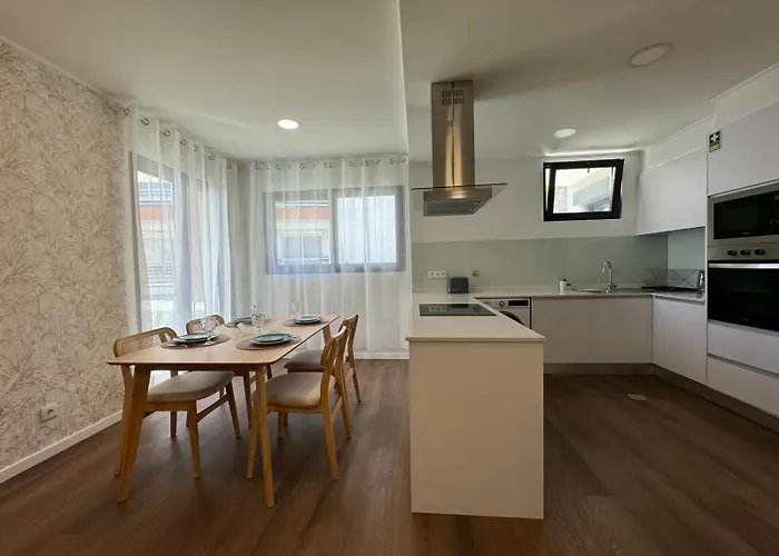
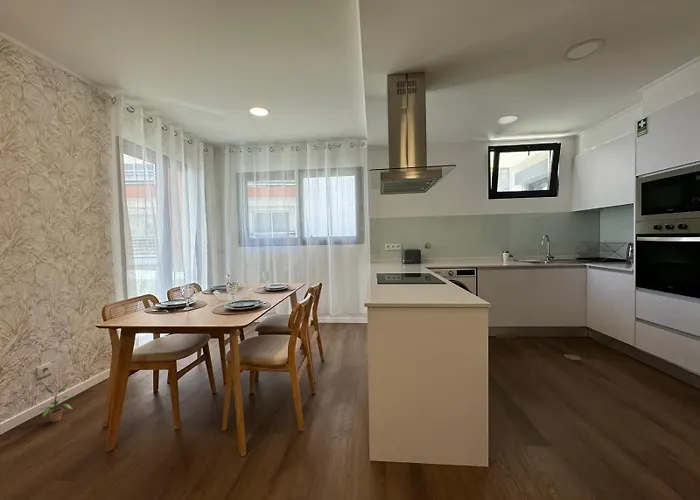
+ potted plant (51, 403)
